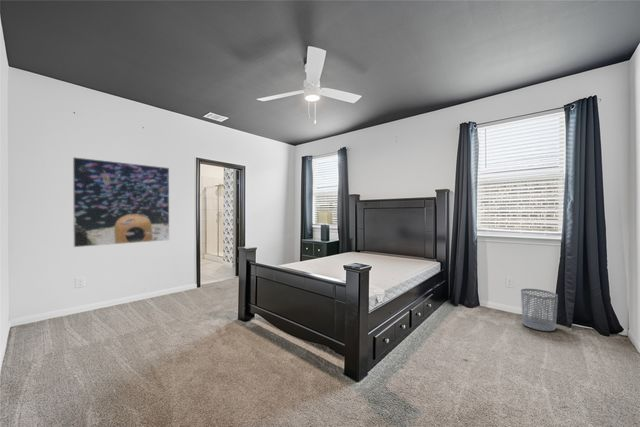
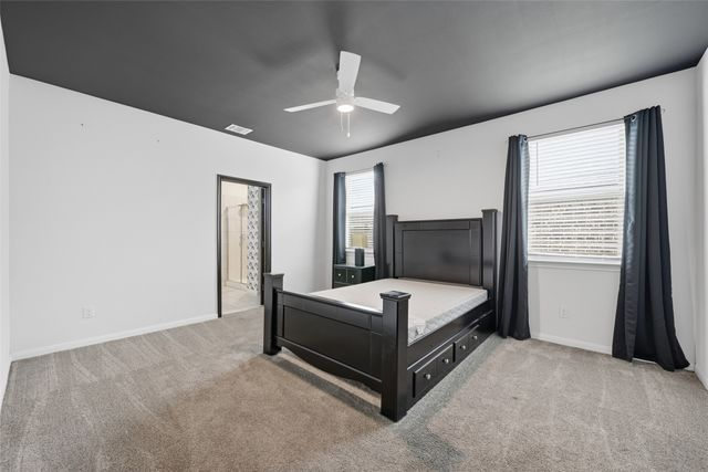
- waste bin (539, 309)
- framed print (126, 203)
